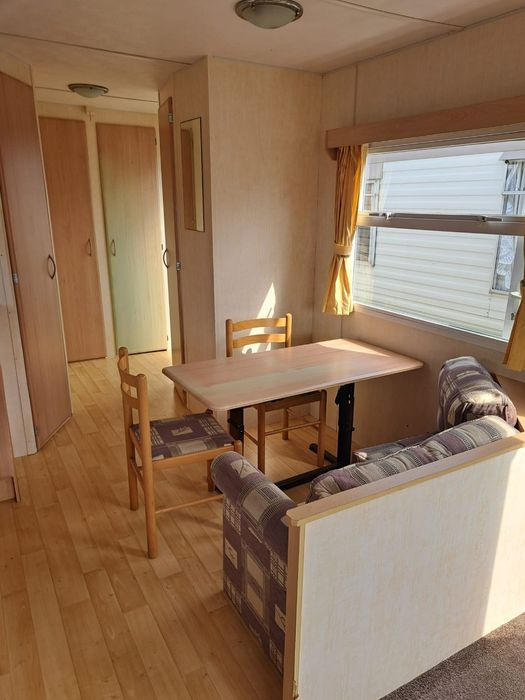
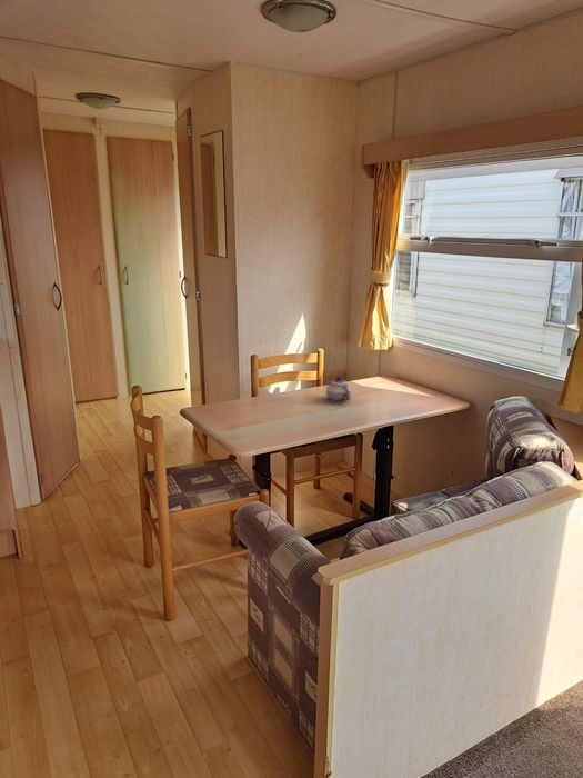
+ teapot (338, 388)
